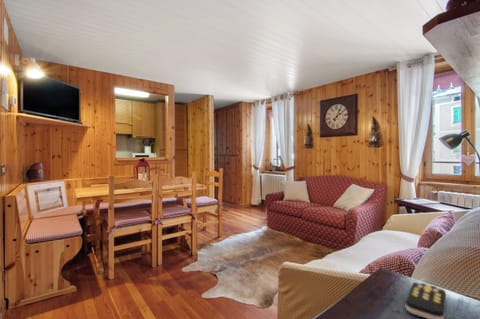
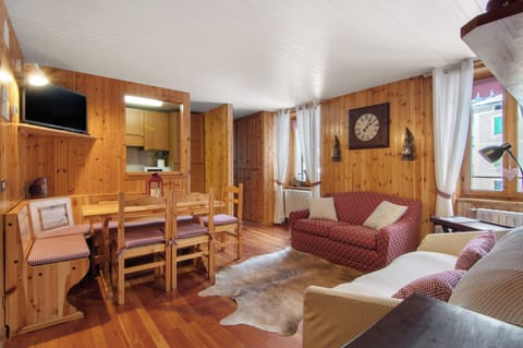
- remote control (426, 299)
